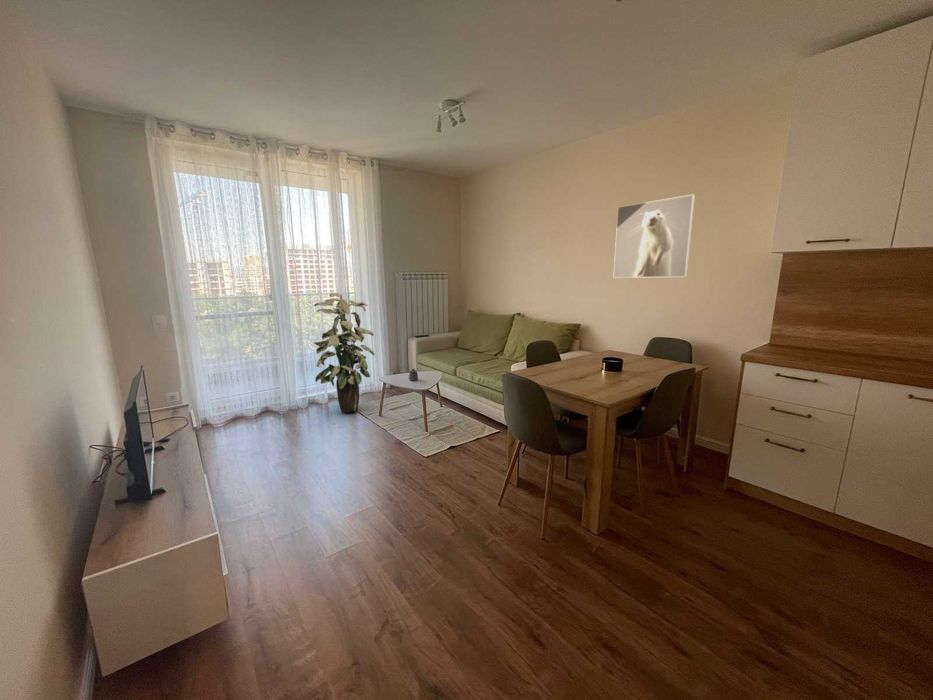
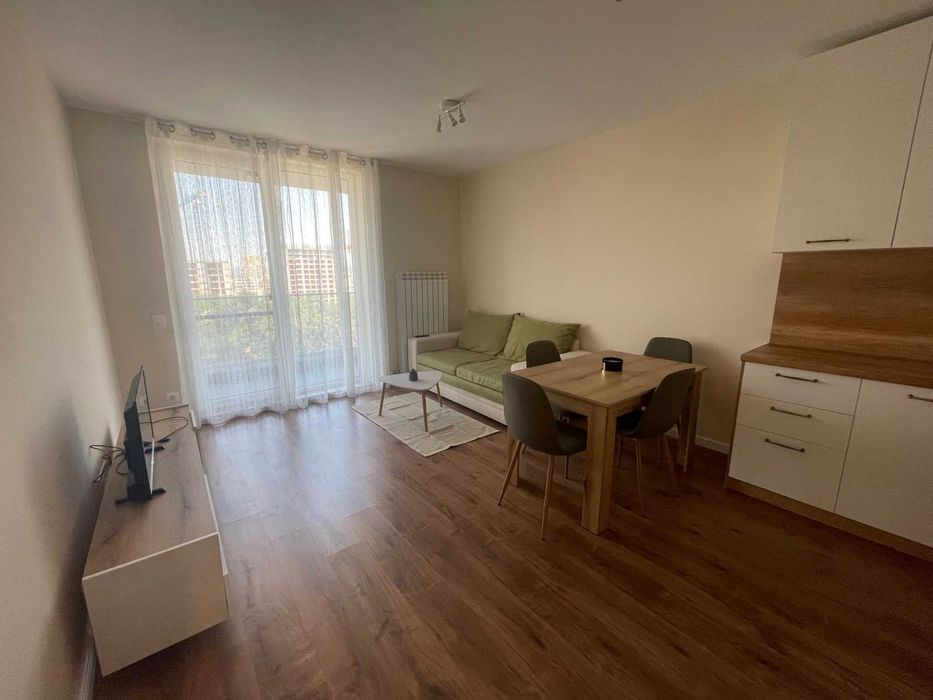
- indoor plant (342, 353)
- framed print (650, 240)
